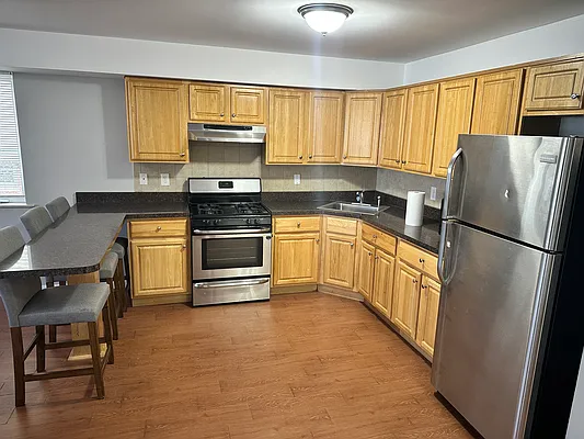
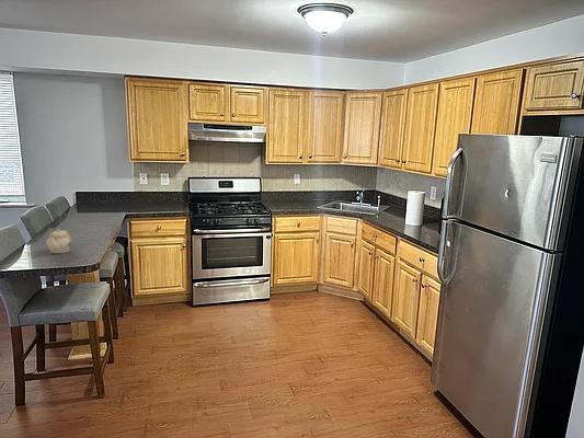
+ teapot (59, 240)
